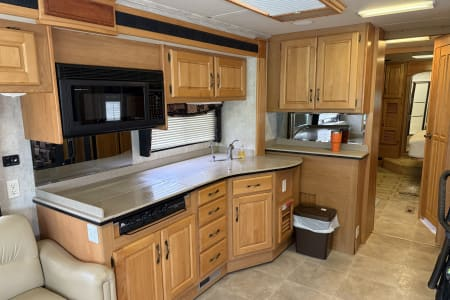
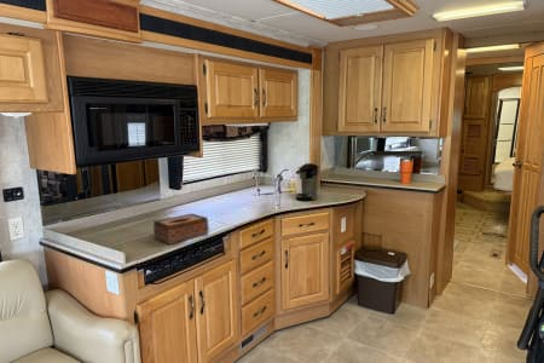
+ tissue box (181, 227)
+ coffee maker (302, 180)
